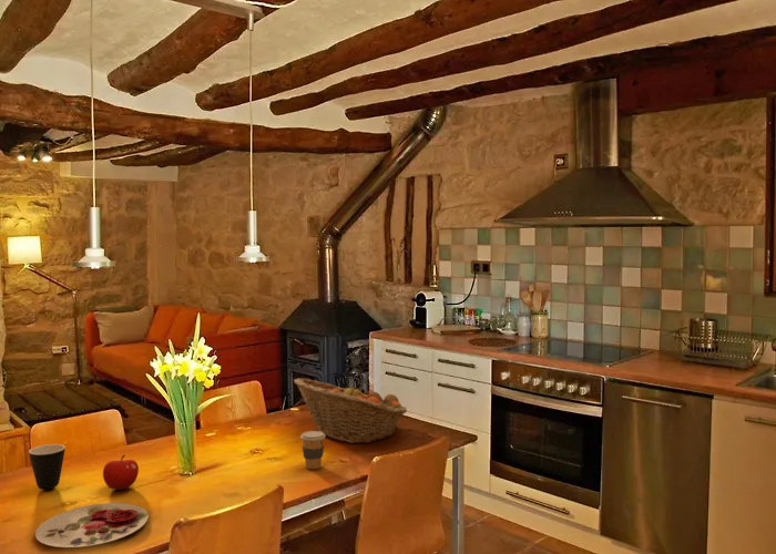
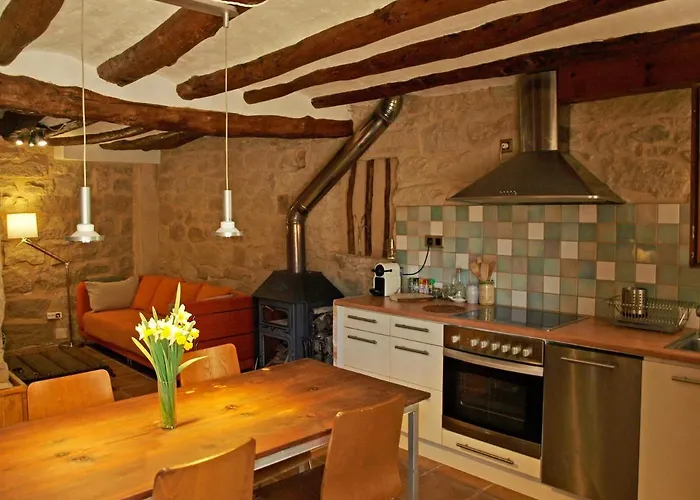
- fruit (121, 472)
- coffee cup (313, 450)
- plate (93, 523)
- fruit basket (349, 404)
- mug (45, 468)
